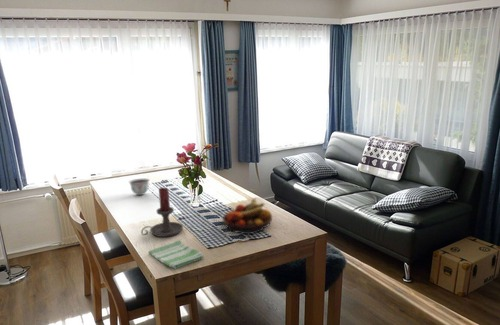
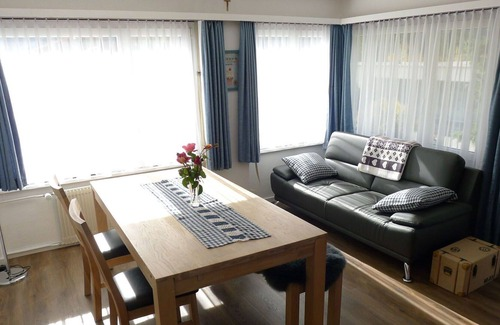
- dish towel (176, 253)
- fruit bowl (247, 214)
- candle holder (160, 211)
- bowl (139, 187)
